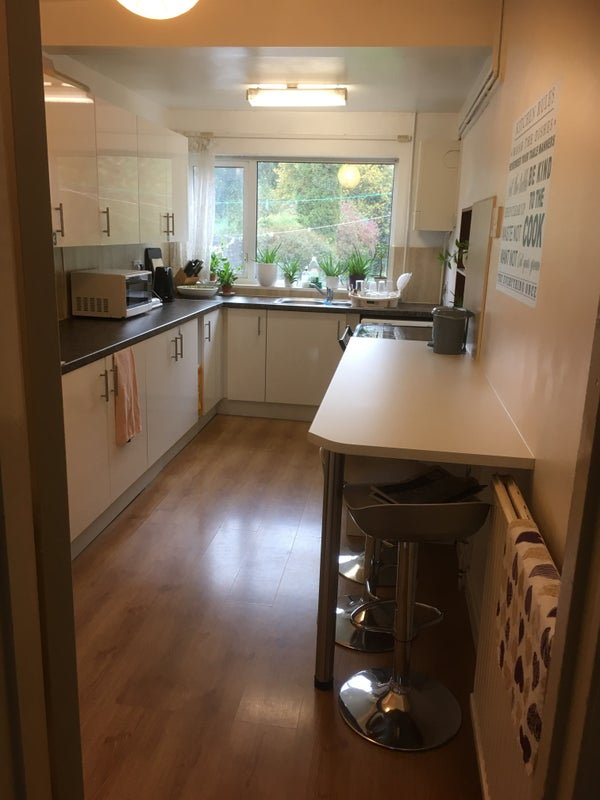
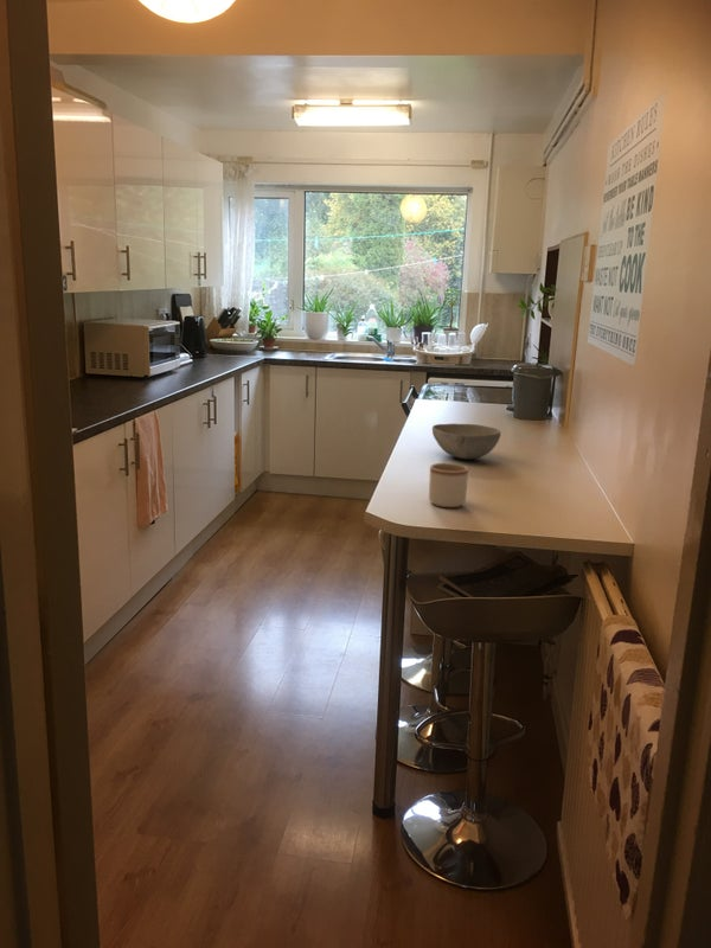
+ mug (447, 483)
+ bowl (466, 443)
